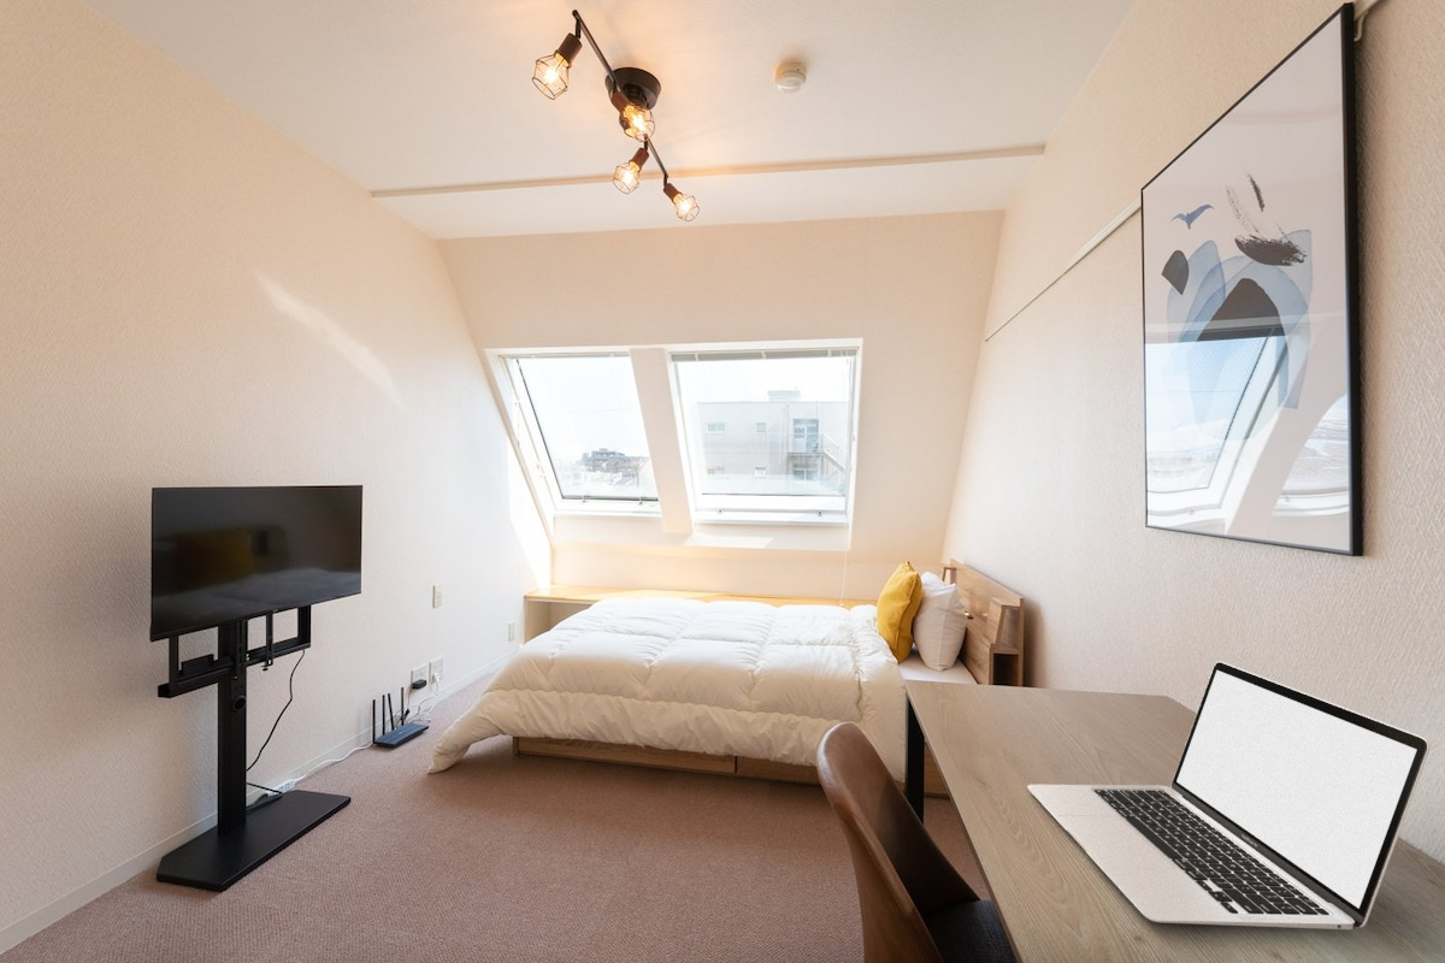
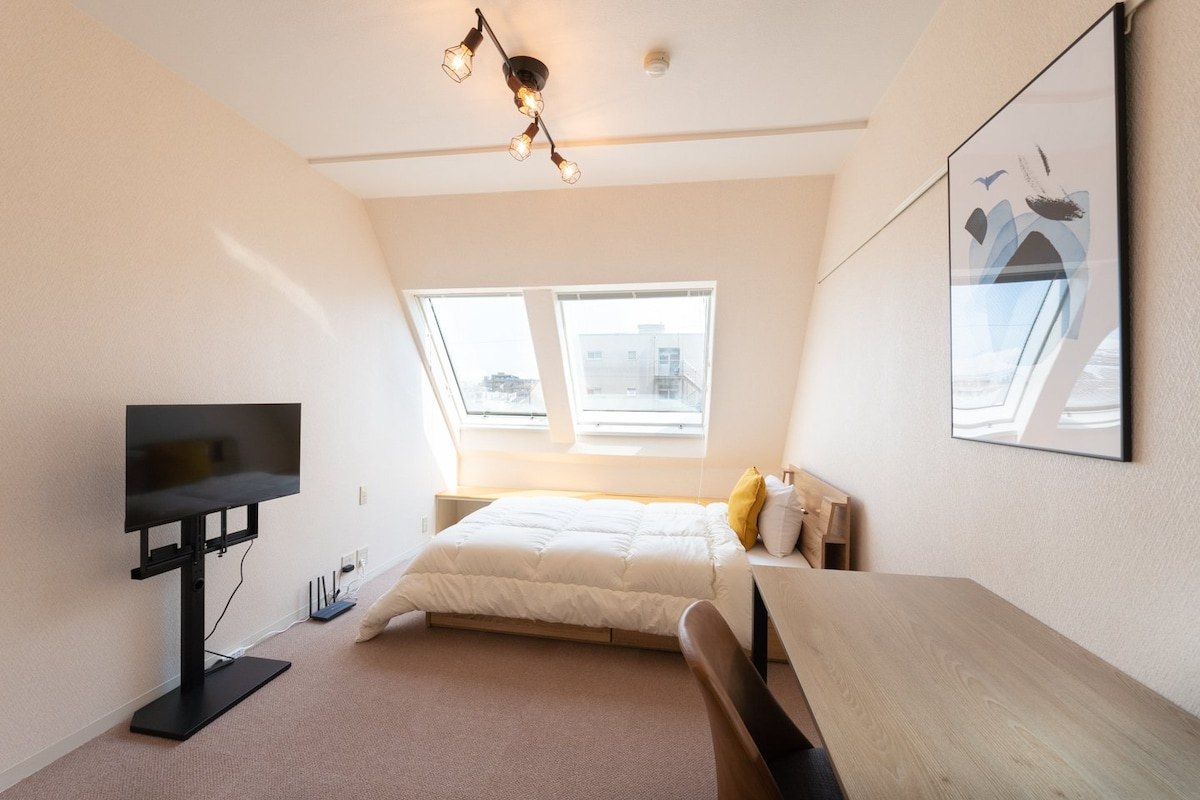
- laptop (1189, 769)
